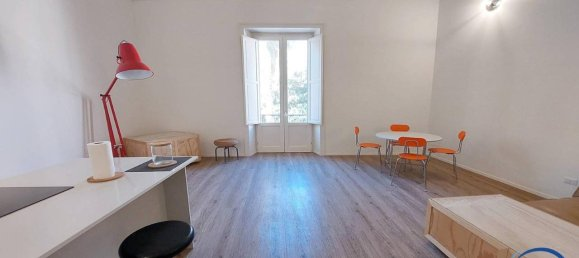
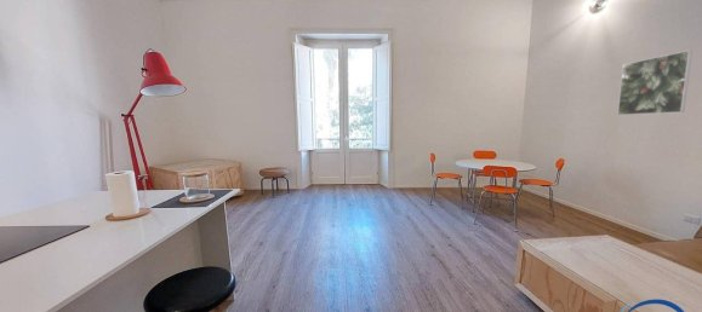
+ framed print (650, 86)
